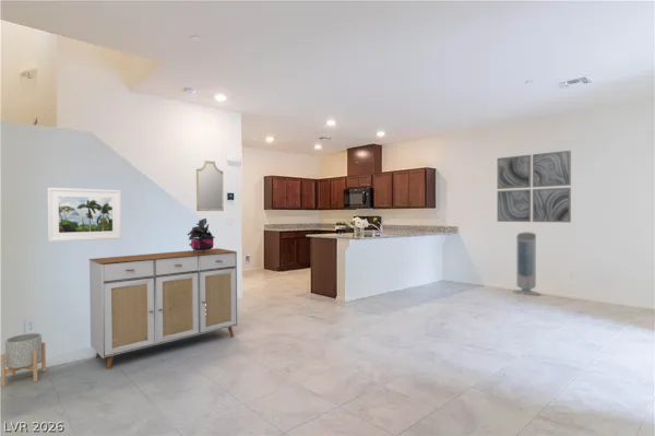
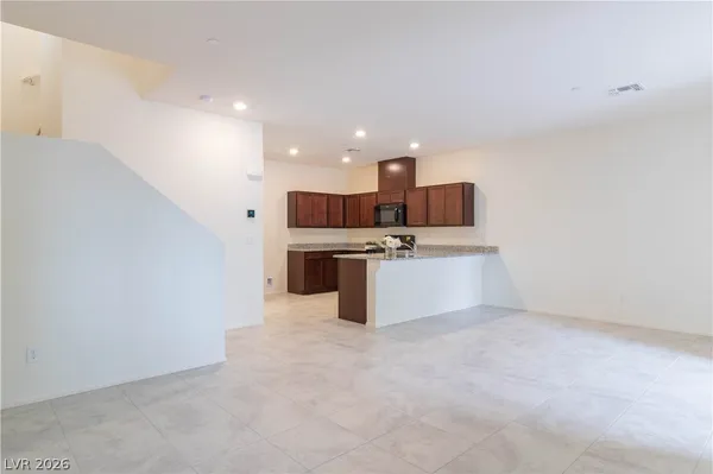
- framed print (86, 214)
- sideboard (169, 299)
- home mirror (210, 186)
- wall art (529, 187)
- air purifier (526, 262)
- planter (24, 357)
- potted plant (201, 235)
